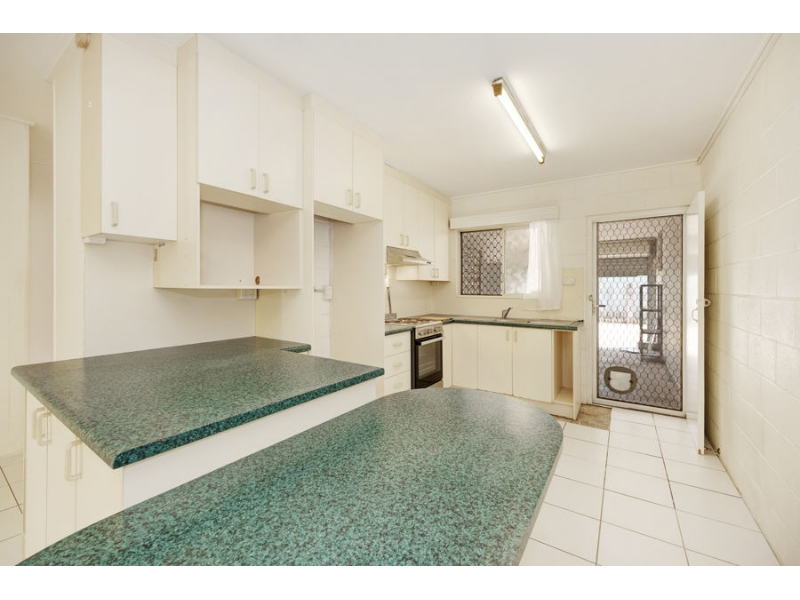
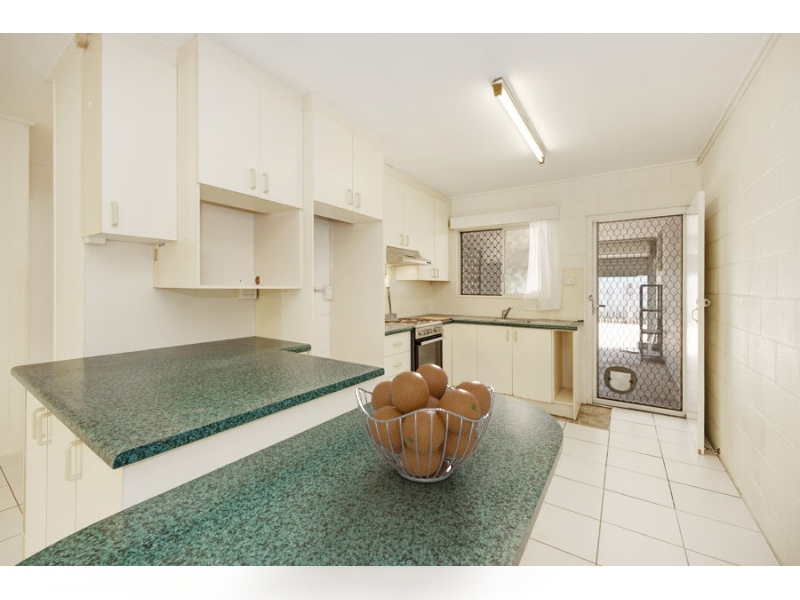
+ fruit basket (424, 418)
